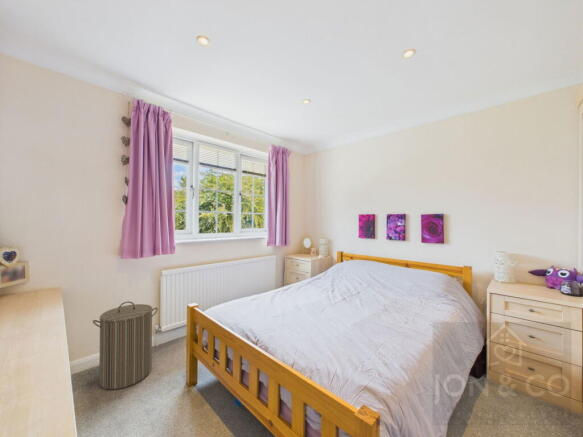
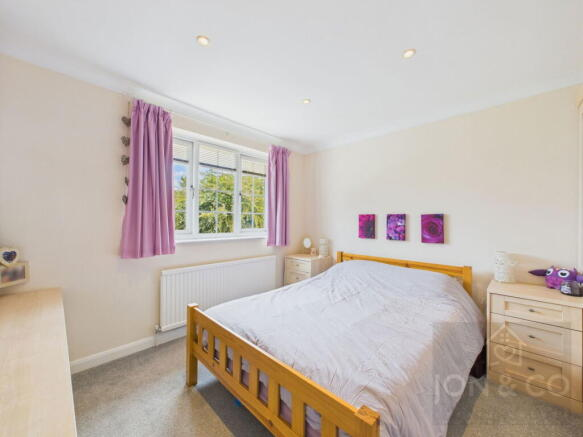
- laundry hamper (127, 338)
